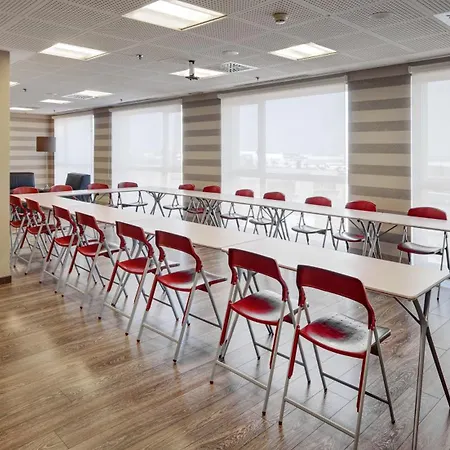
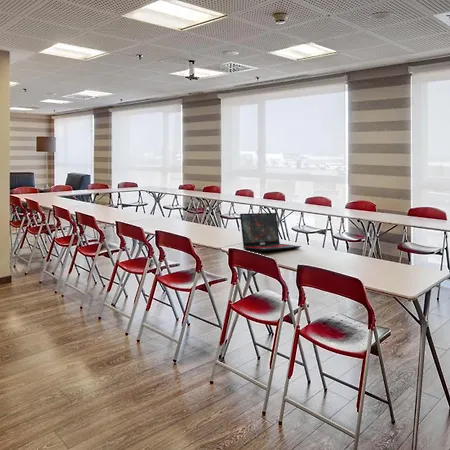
+ laptop (270, 230)
